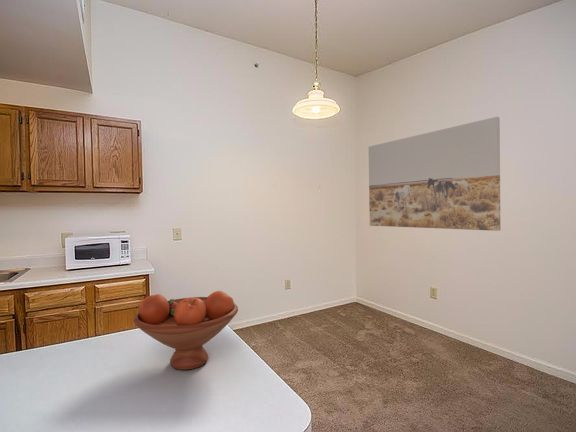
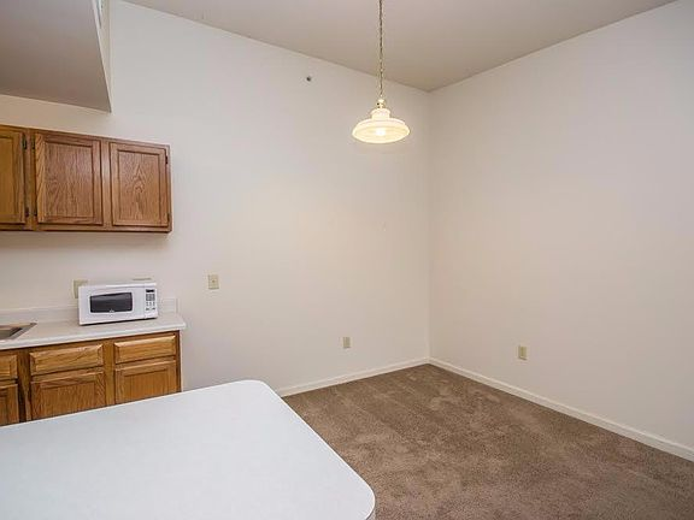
- fruit bowl (188, 325)
- wall art (423, 181)
